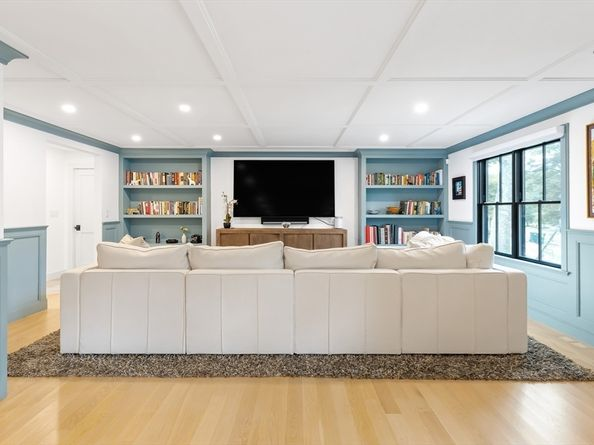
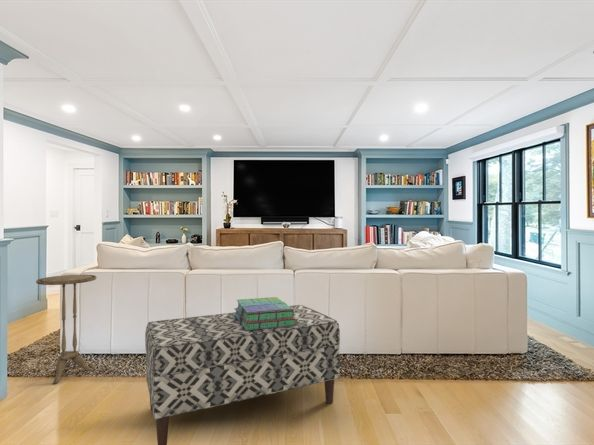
+ stack of books (263, 311)
+ side table (64, 326)
+ bench (243, 363)
